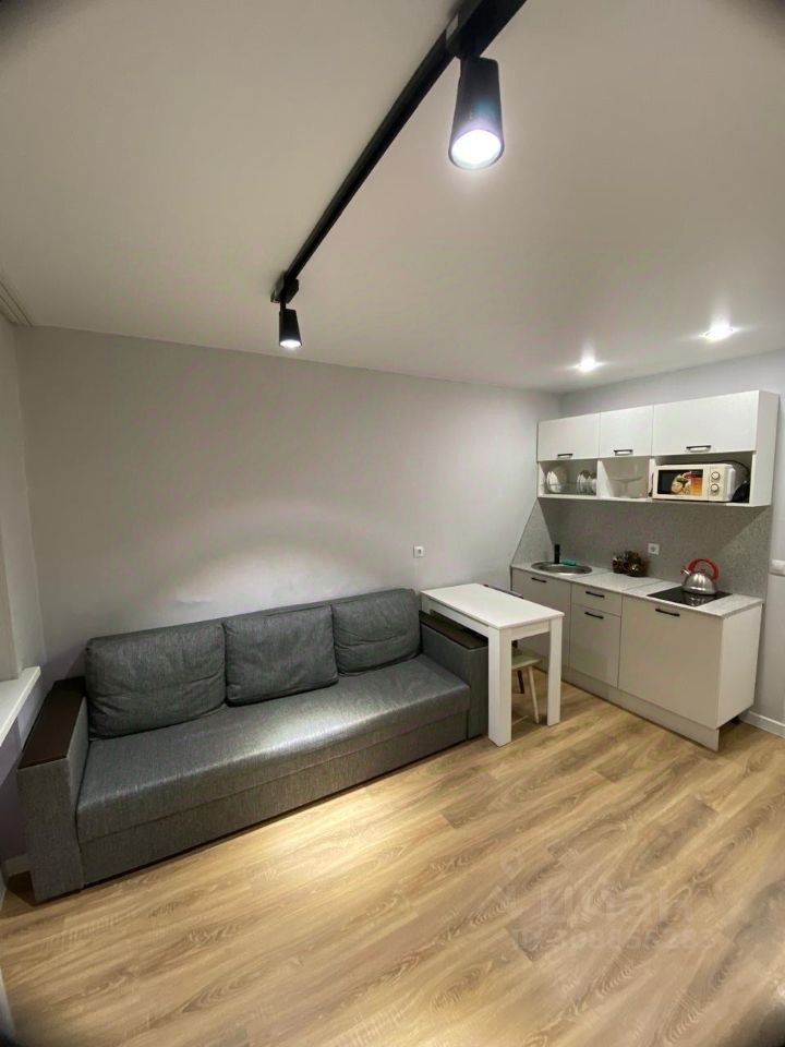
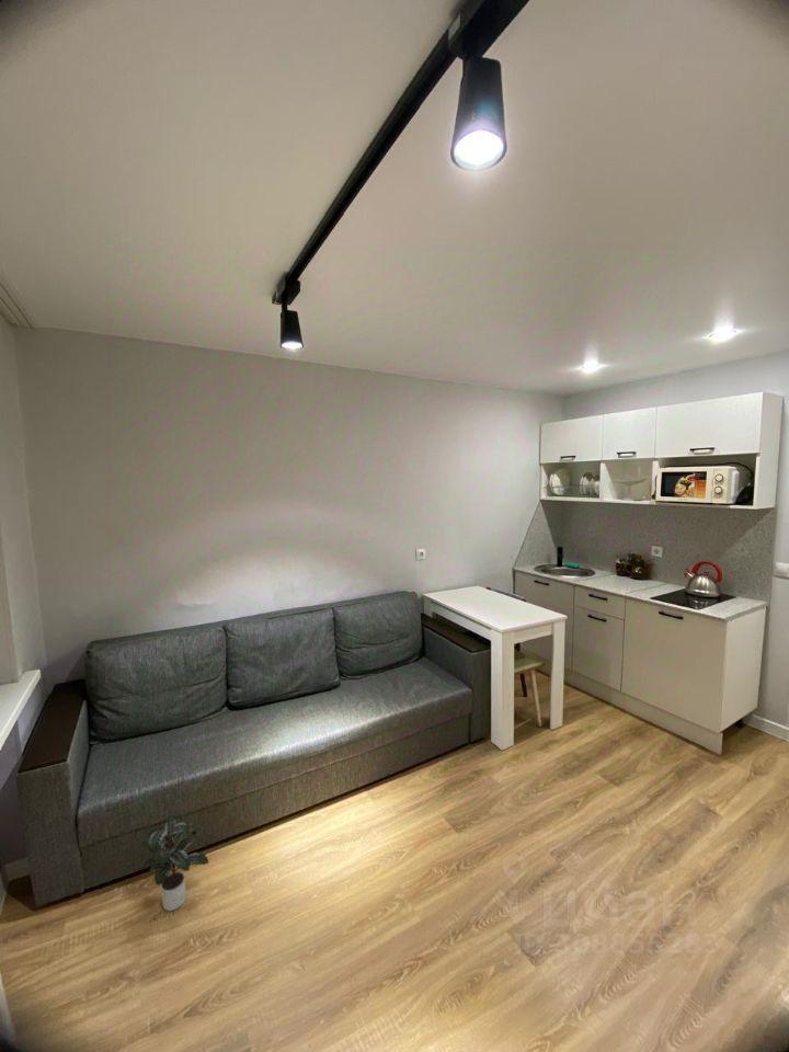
+ potted plant (178, 857)
